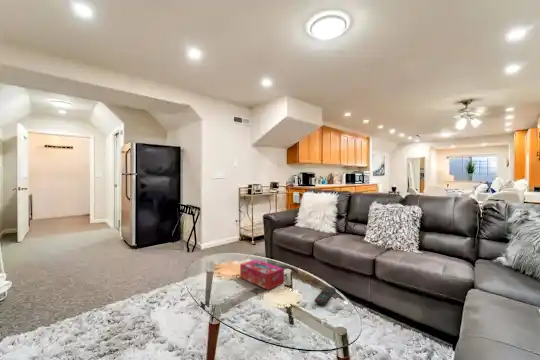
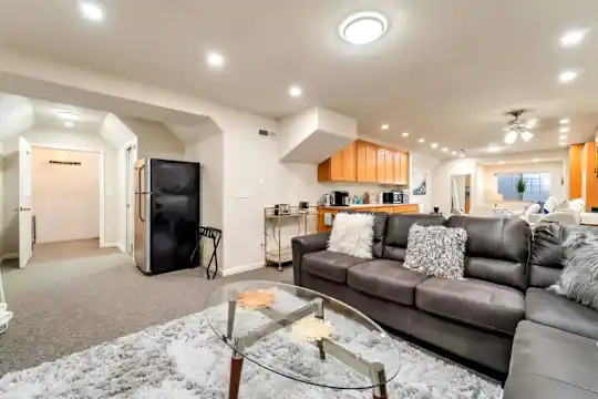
- tissue box (261, 273)
- remote control (325, 294)
